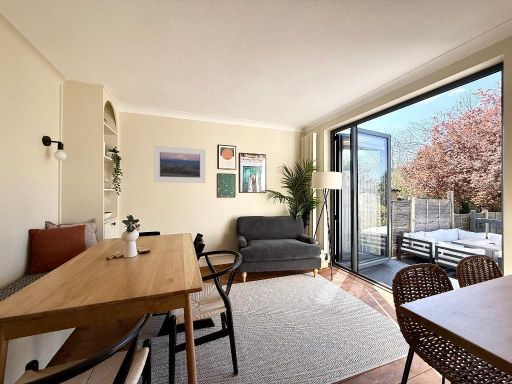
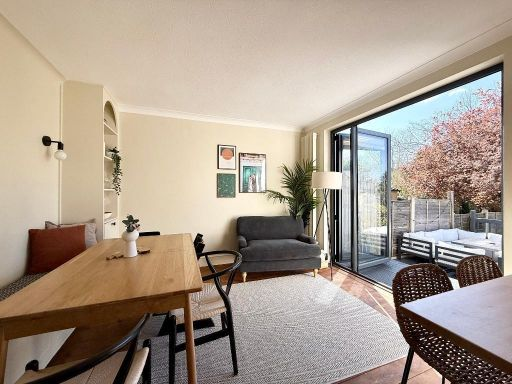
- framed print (180, 165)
